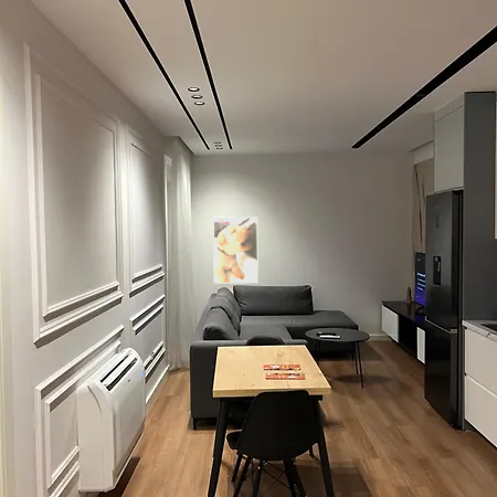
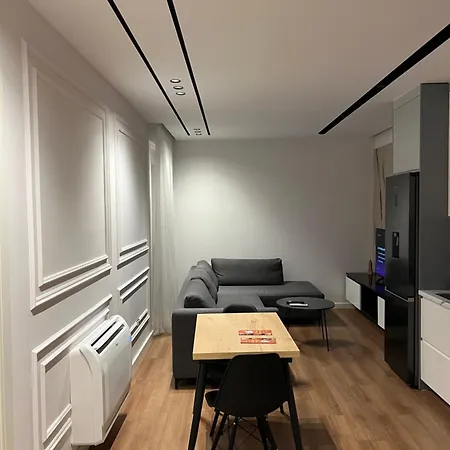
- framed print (235, 250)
